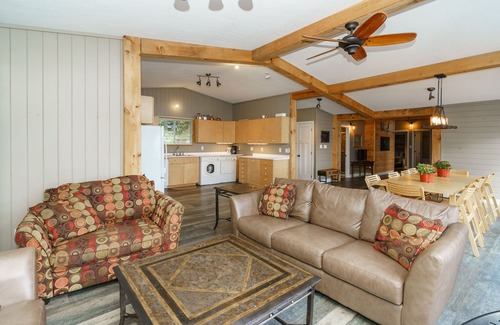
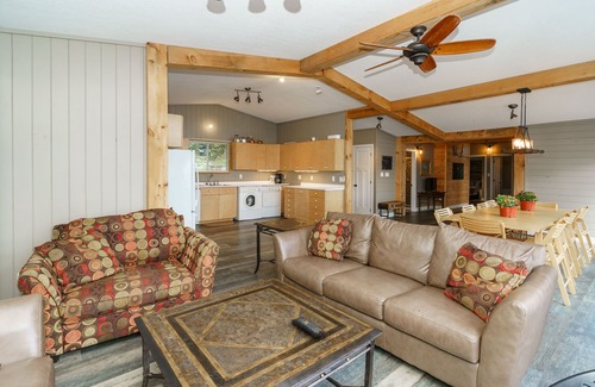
+ remote control (307, 325)
